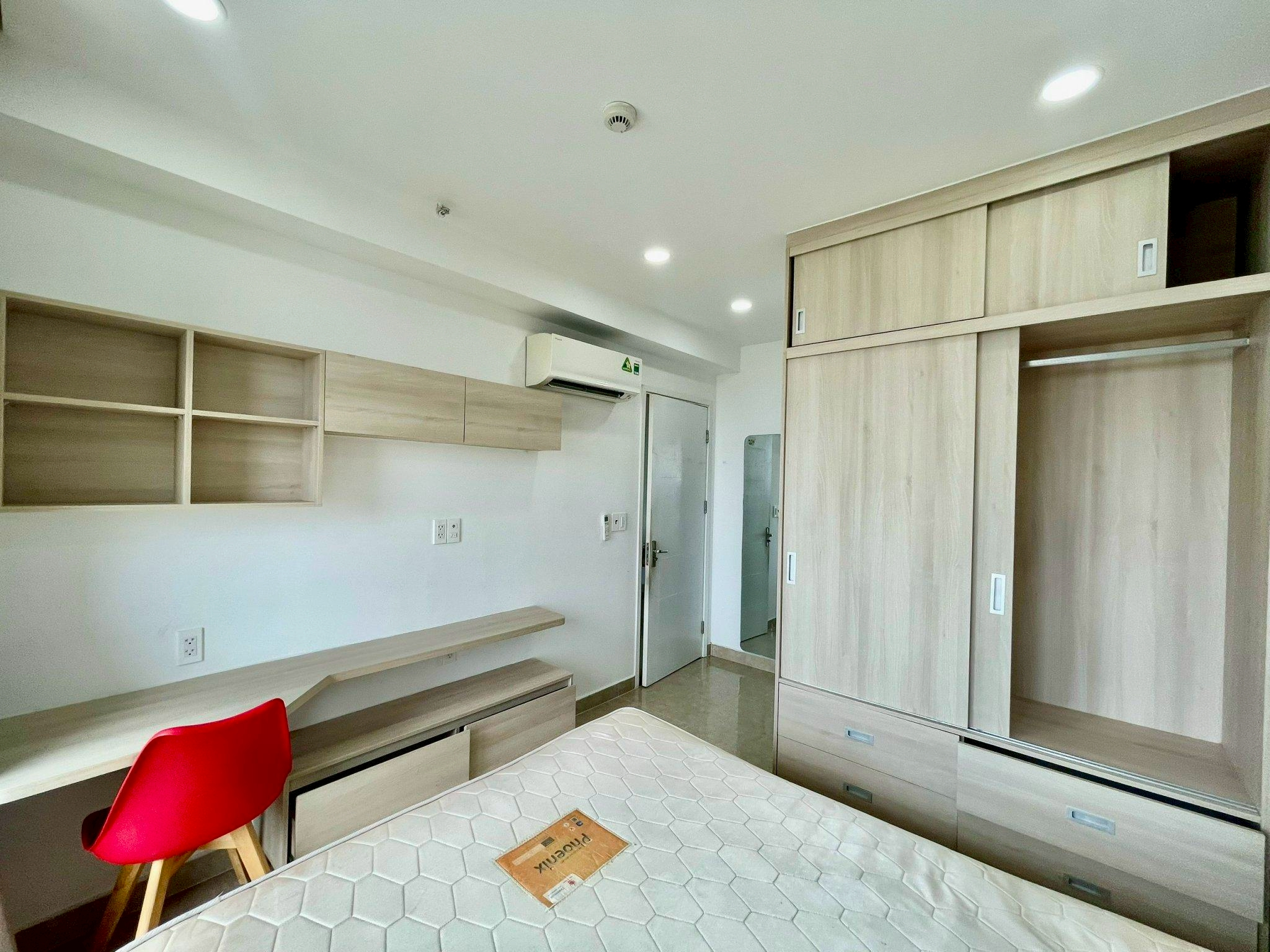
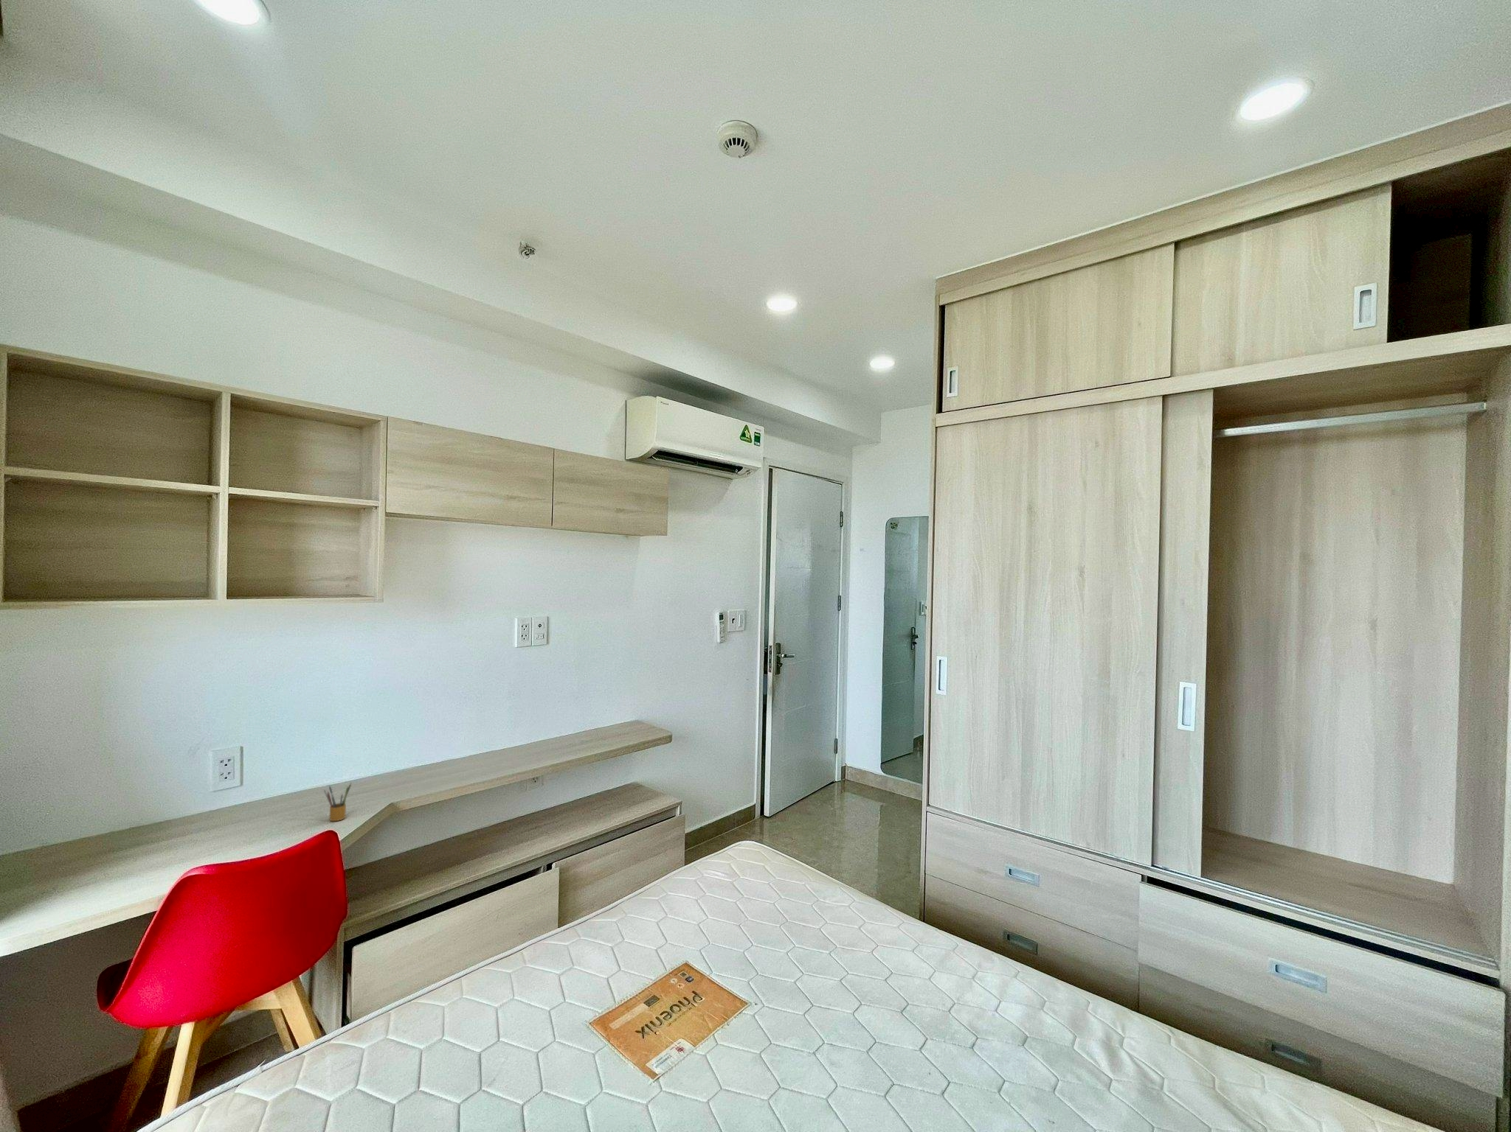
+ pencil box (338, 804)
